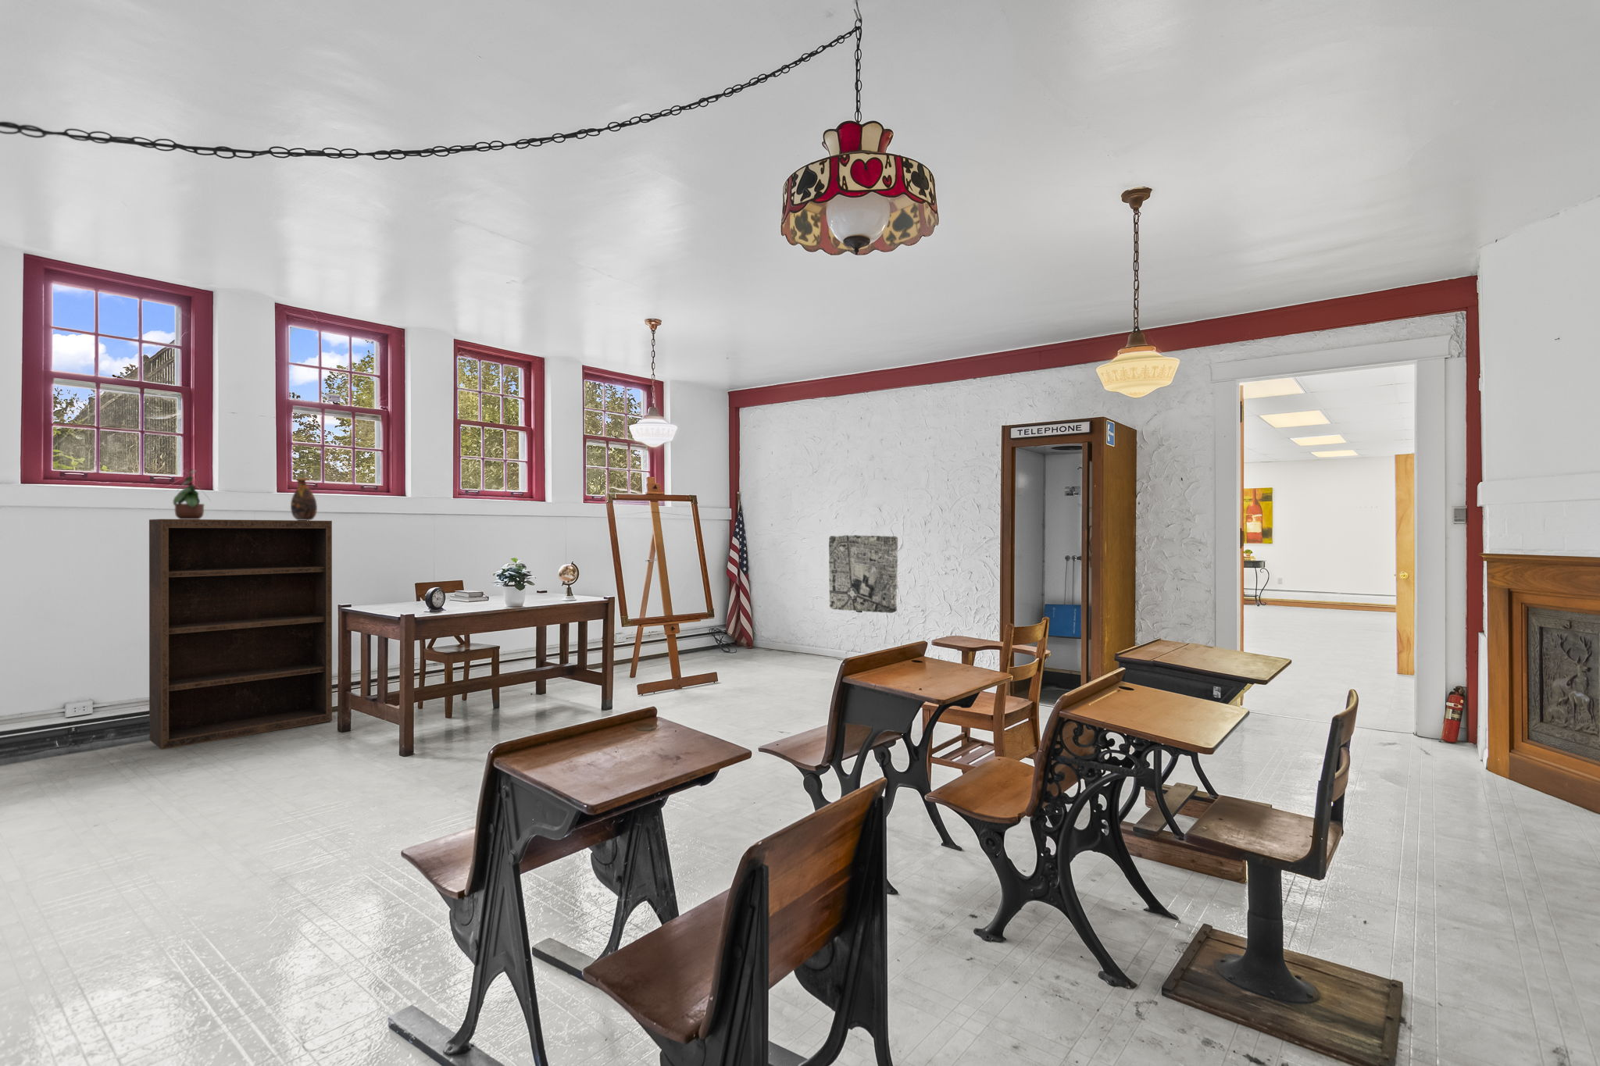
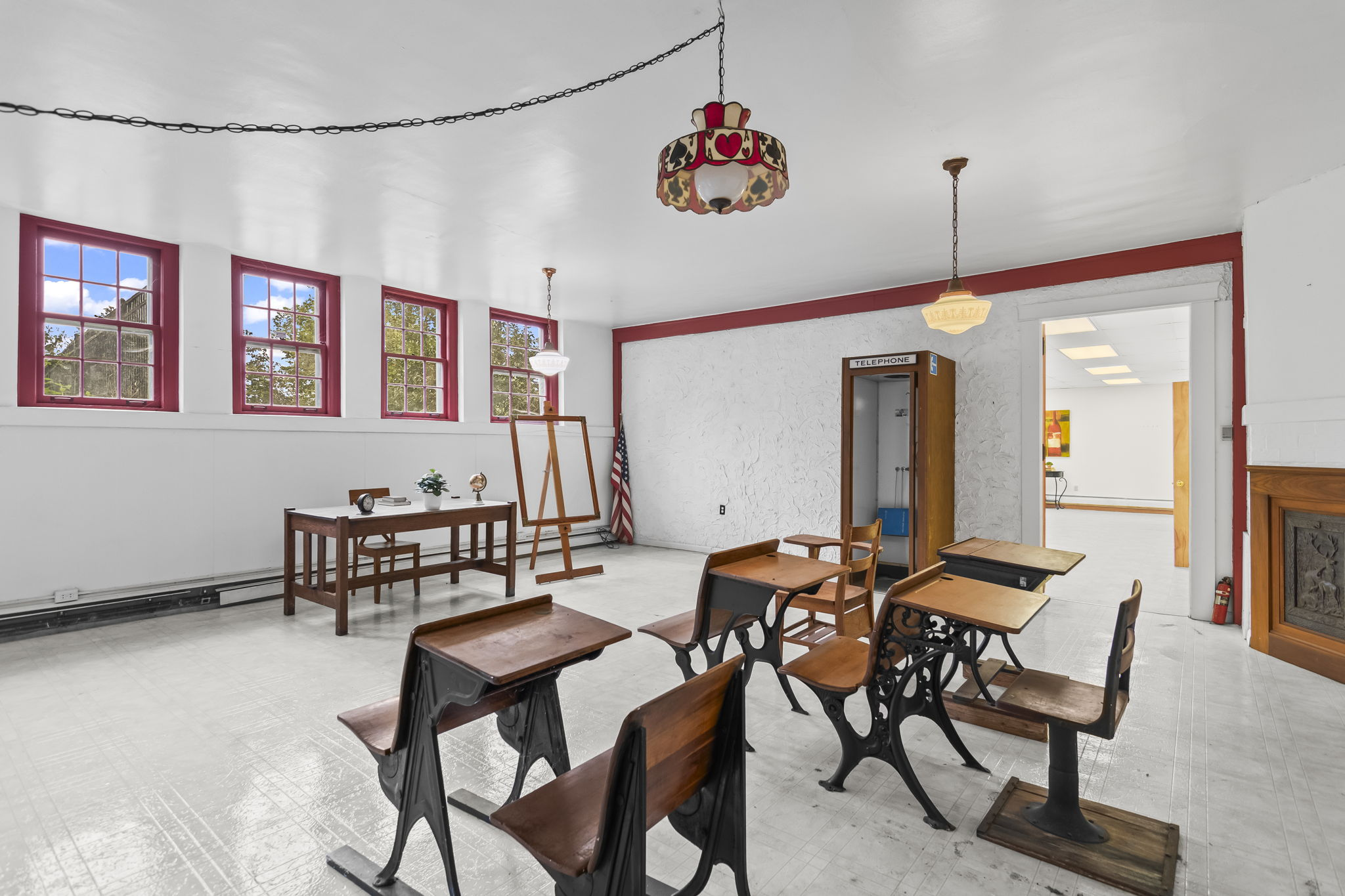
- vase (303, 498)
- map (861, 573)
- bookshelf (245, 625)
- potted plant (192, 493)
